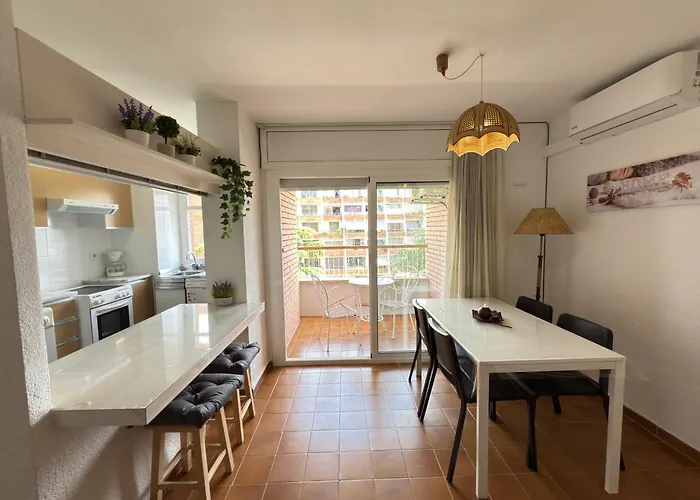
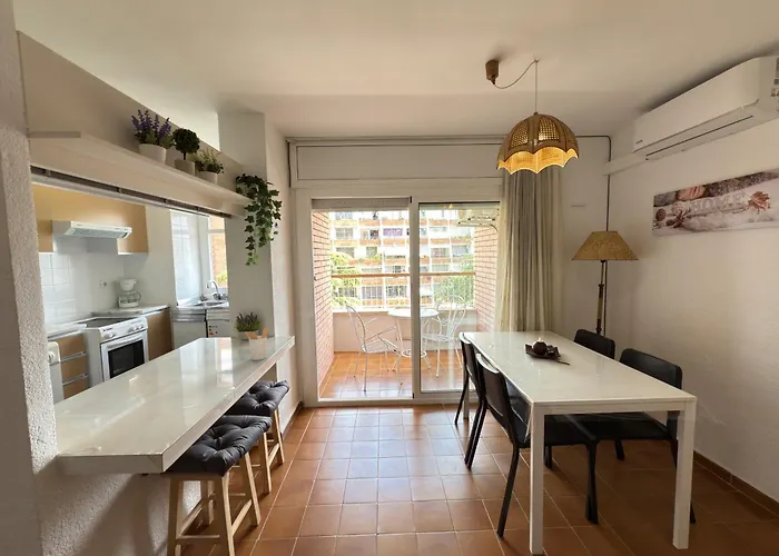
+ utensil holder (255, 344)
